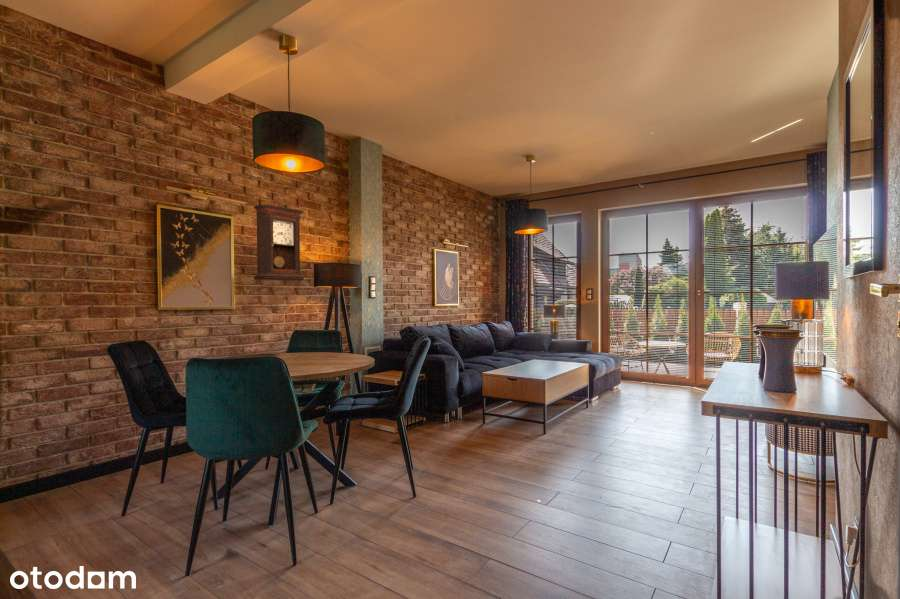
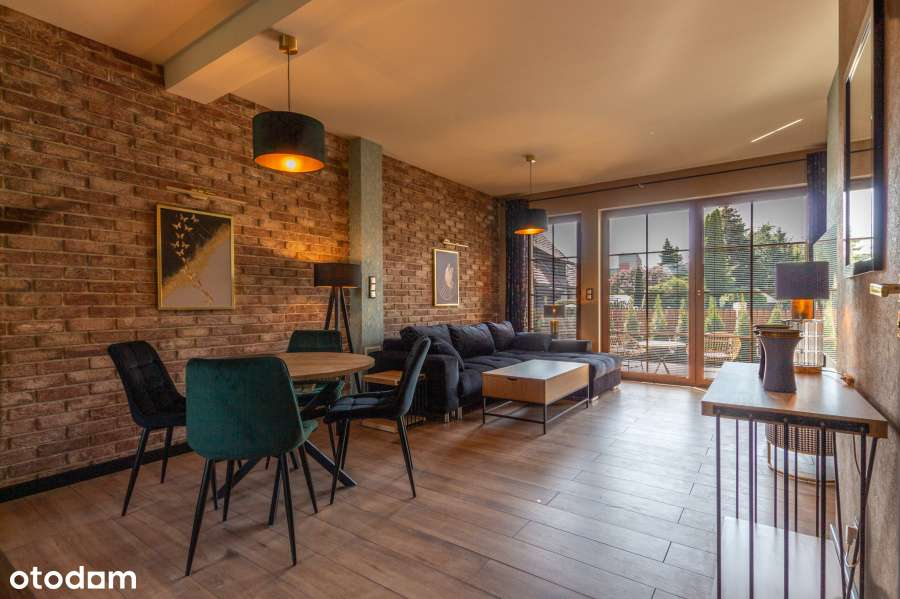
- pendulum clock (281, 244)
